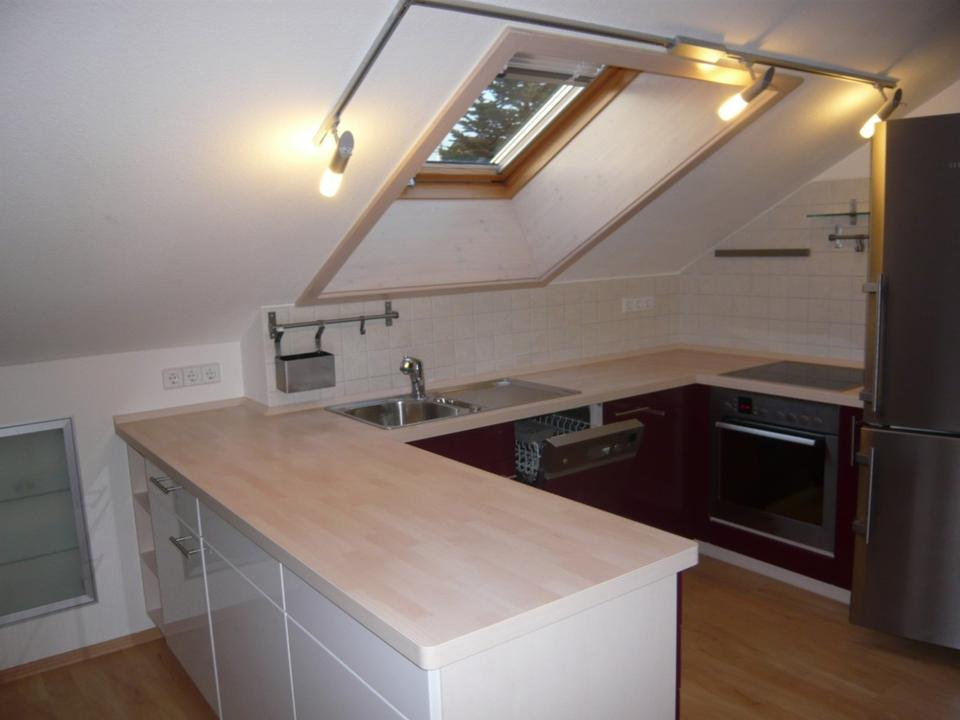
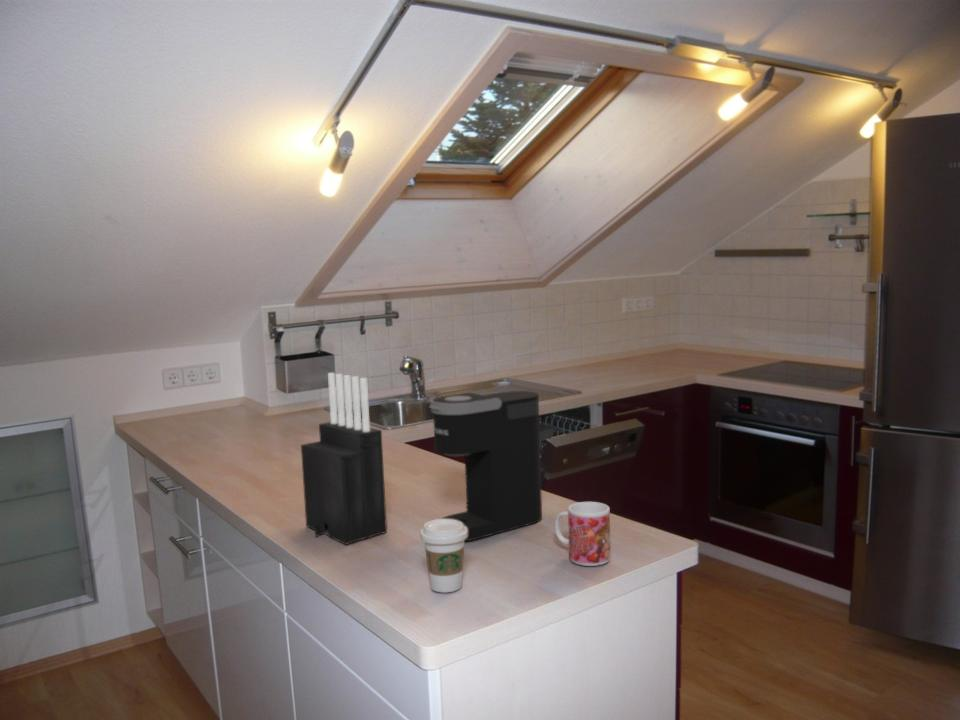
+ coffee cup (445, 555)
+ coffee maker (488, 460)
+ mug (581, 530)
+ knife block (336, 455)
